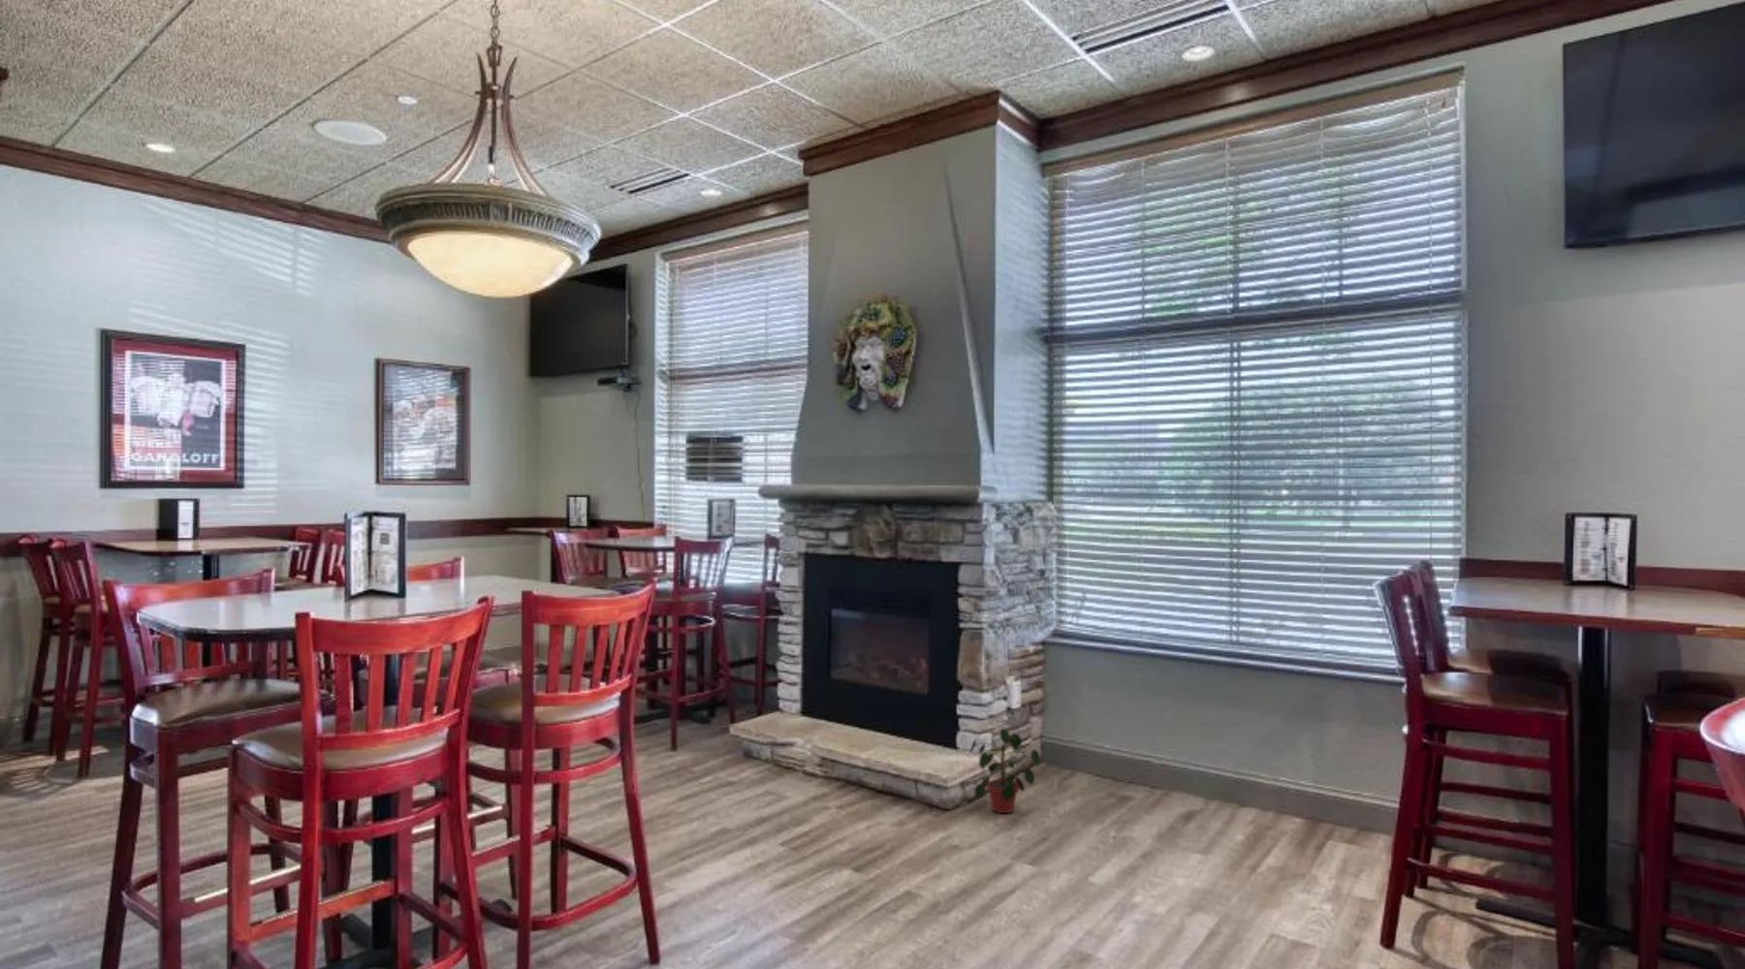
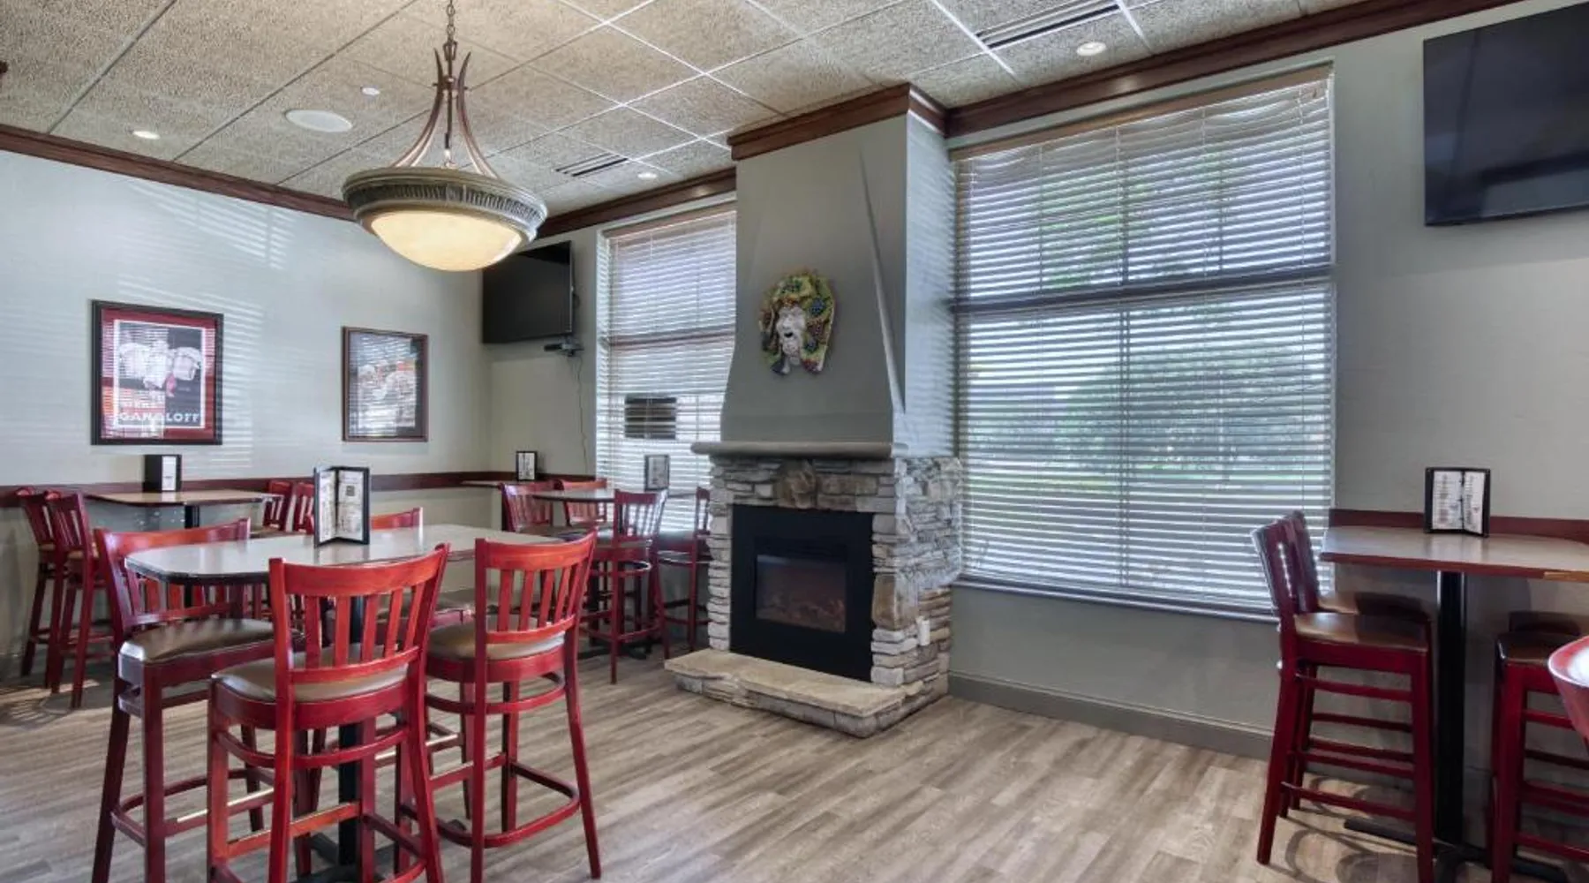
- potted plant (1004, 766)
